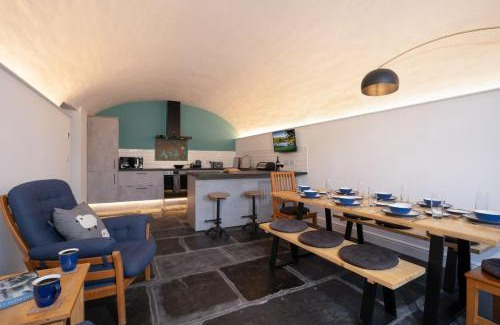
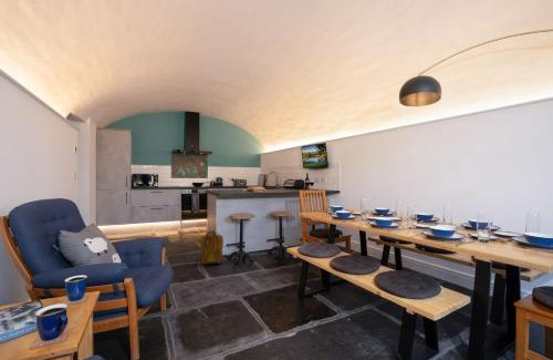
+ backpack (211, 246)
